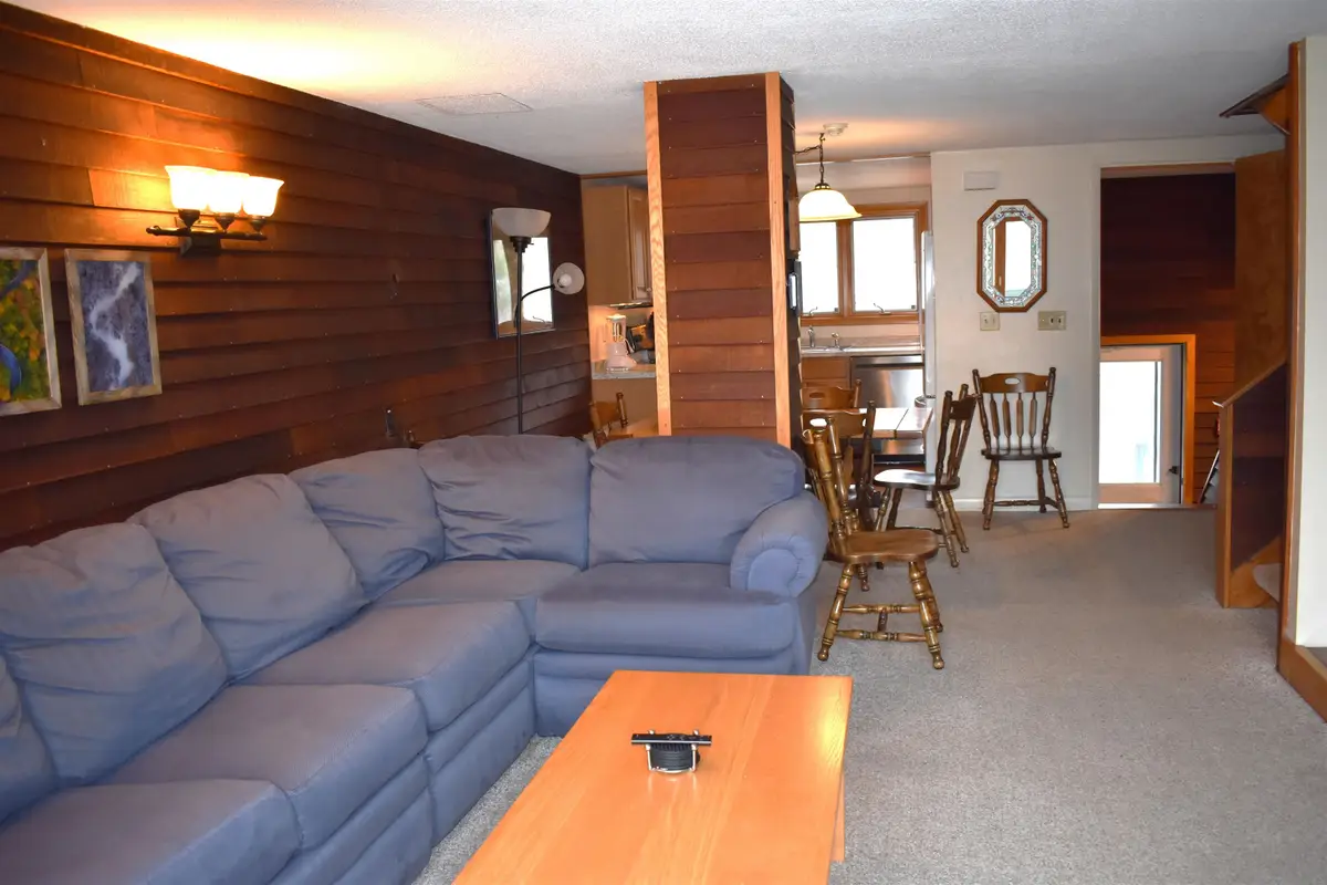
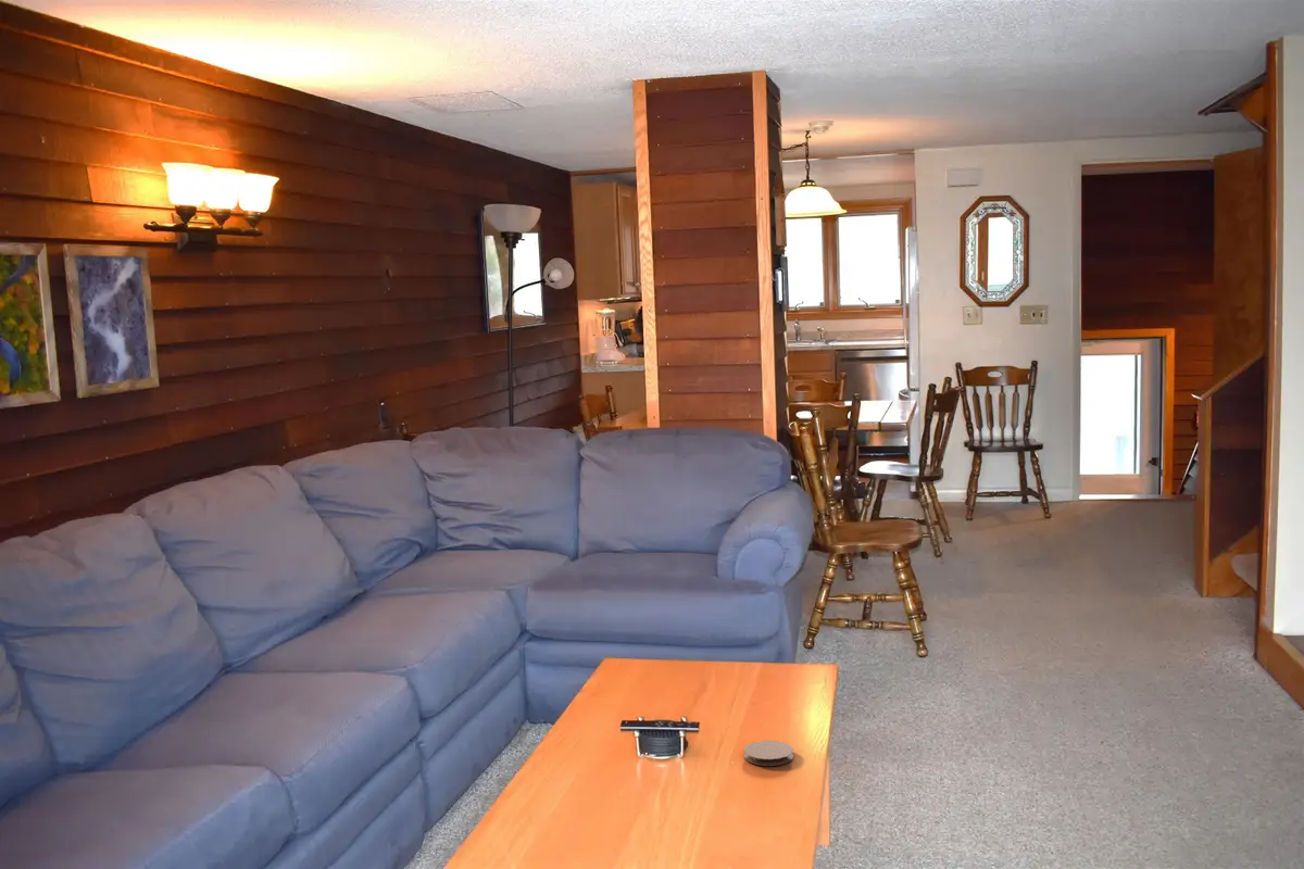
+ coaster (768, 753)
